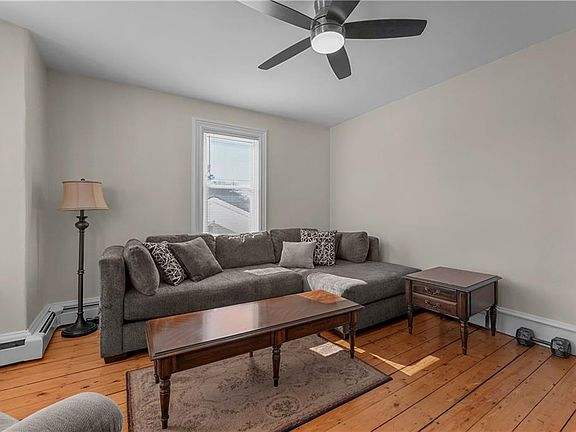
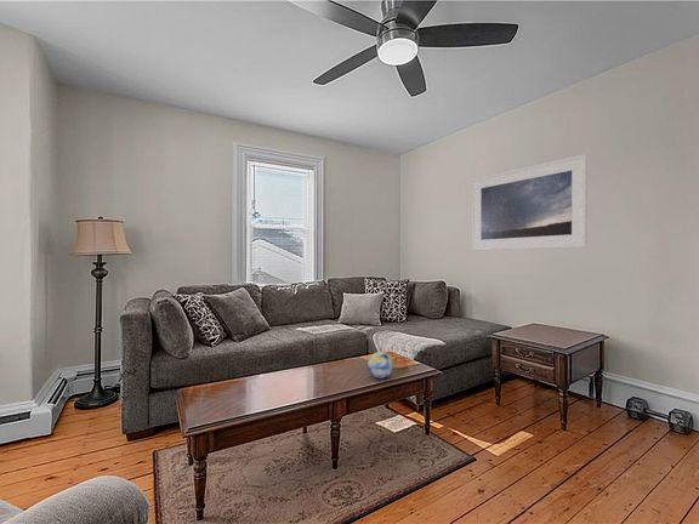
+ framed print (522, 209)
+ decorative ball (380, 364)
